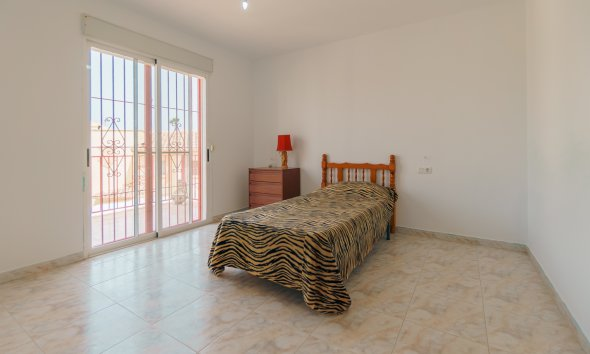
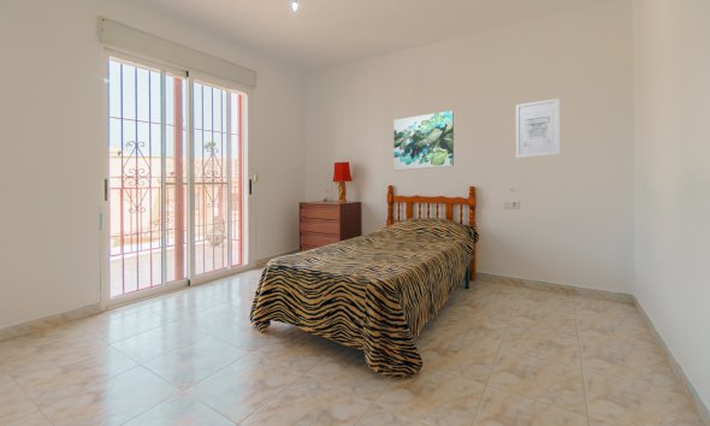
+ wall art (422, 142)
+ wall art (537, 129)
